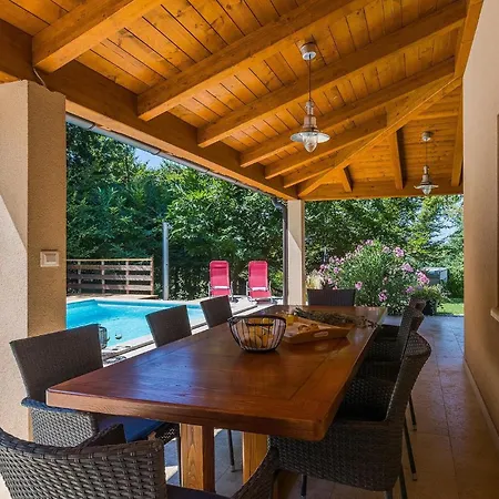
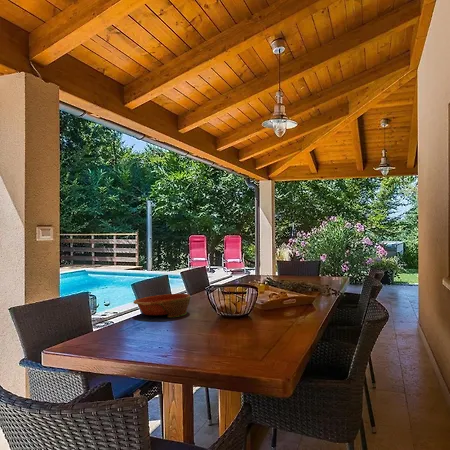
+ bowl (162, 304)
